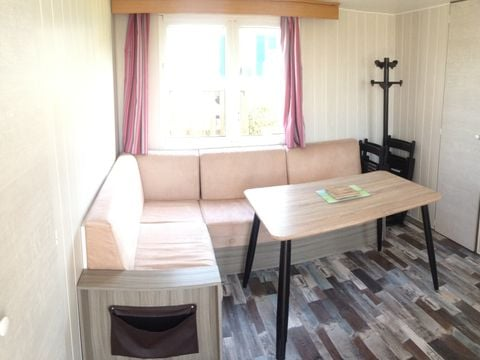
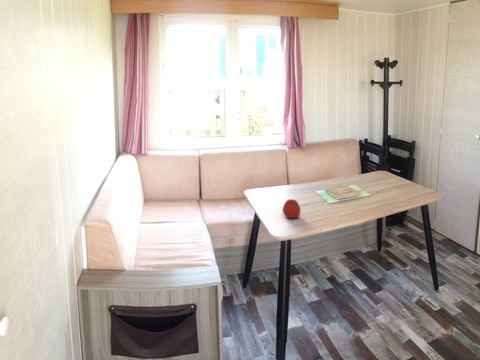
+ apple (291, 208)
